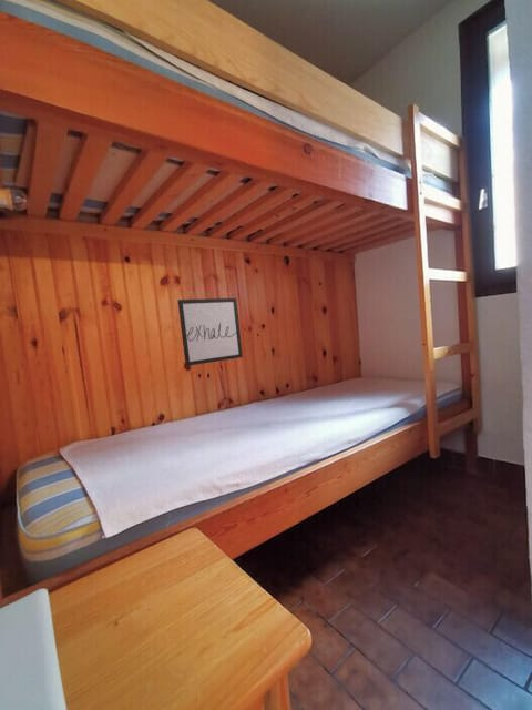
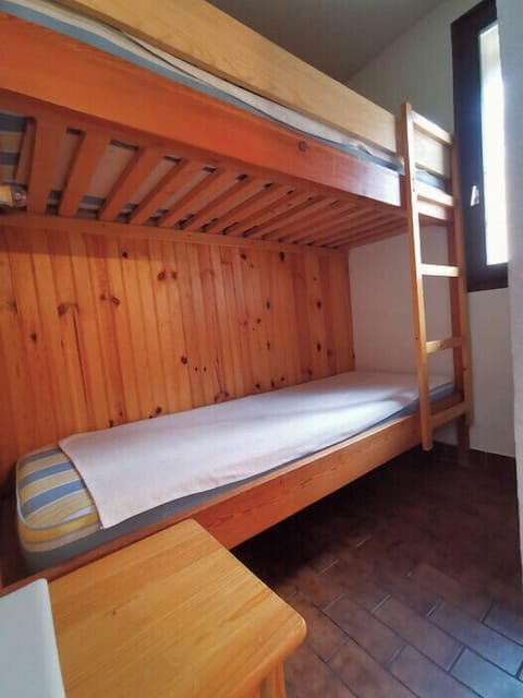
- wall art (212, 329)
